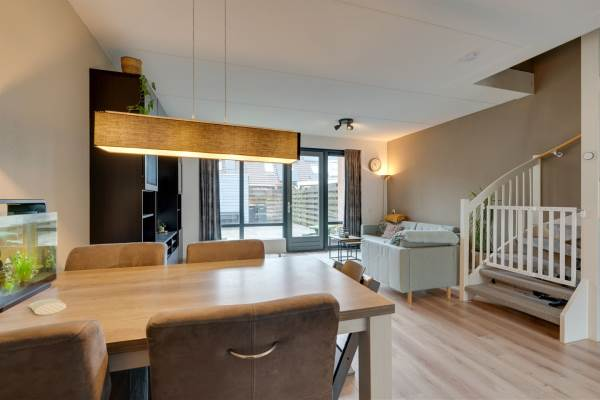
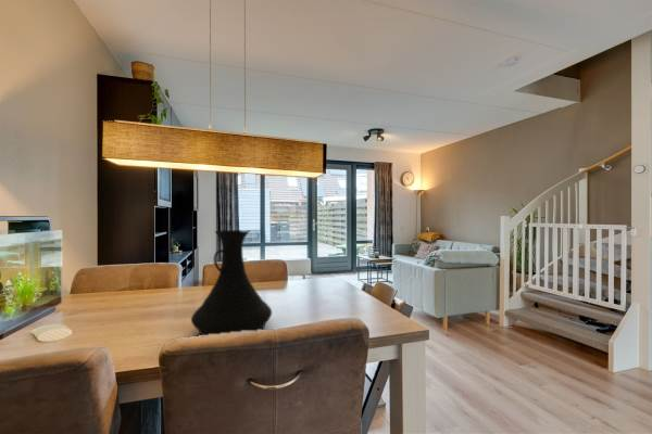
+ vase (233, 280)
